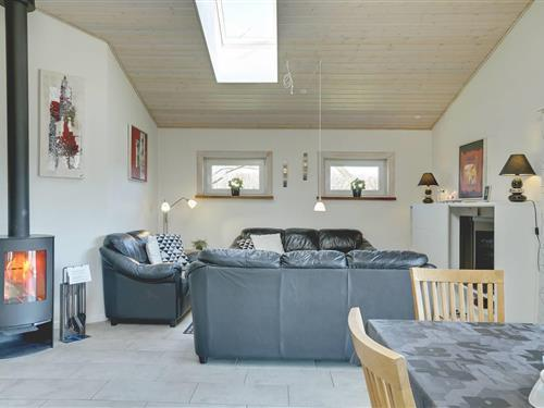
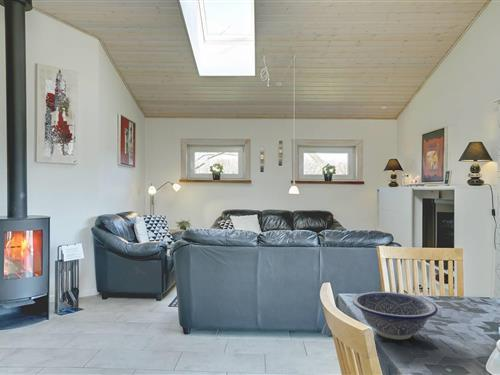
+ decorative bowl (393, 317)
